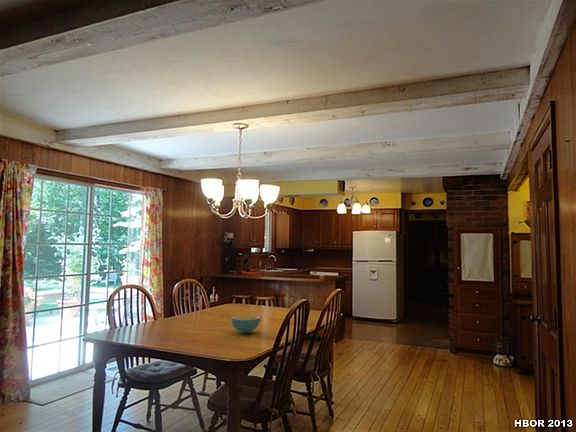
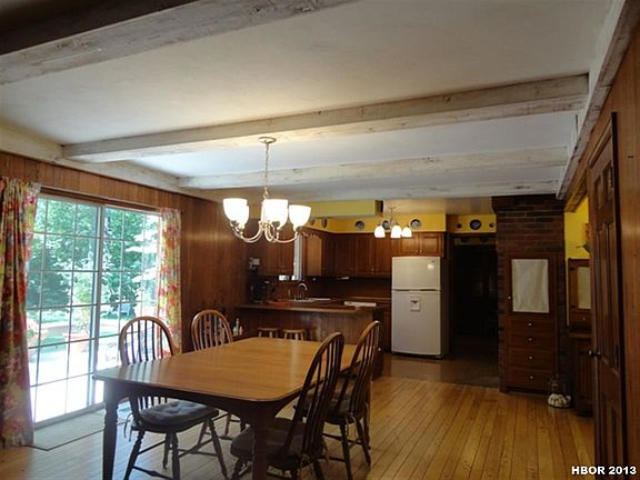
- cereal bowl (245, 324)
